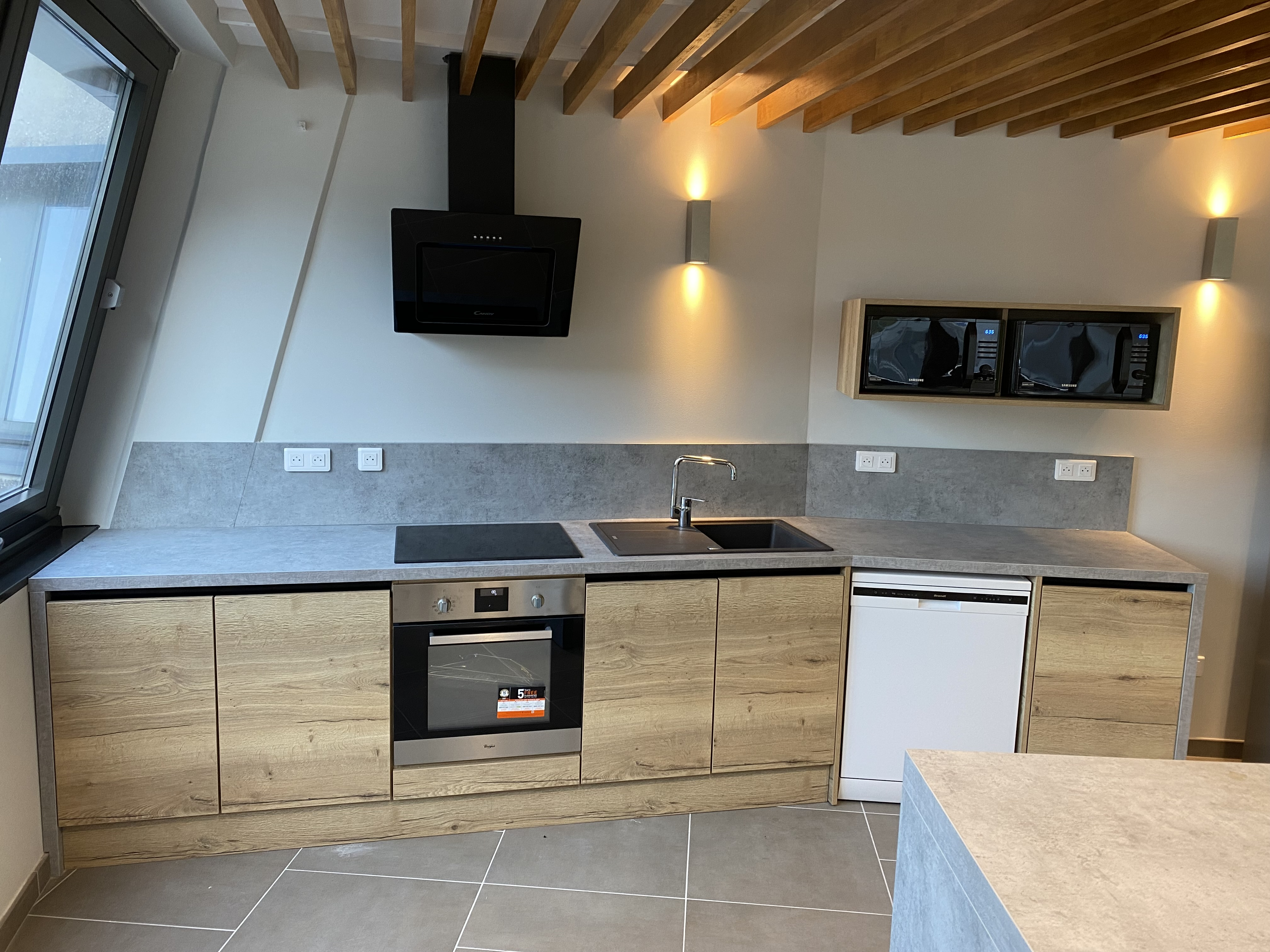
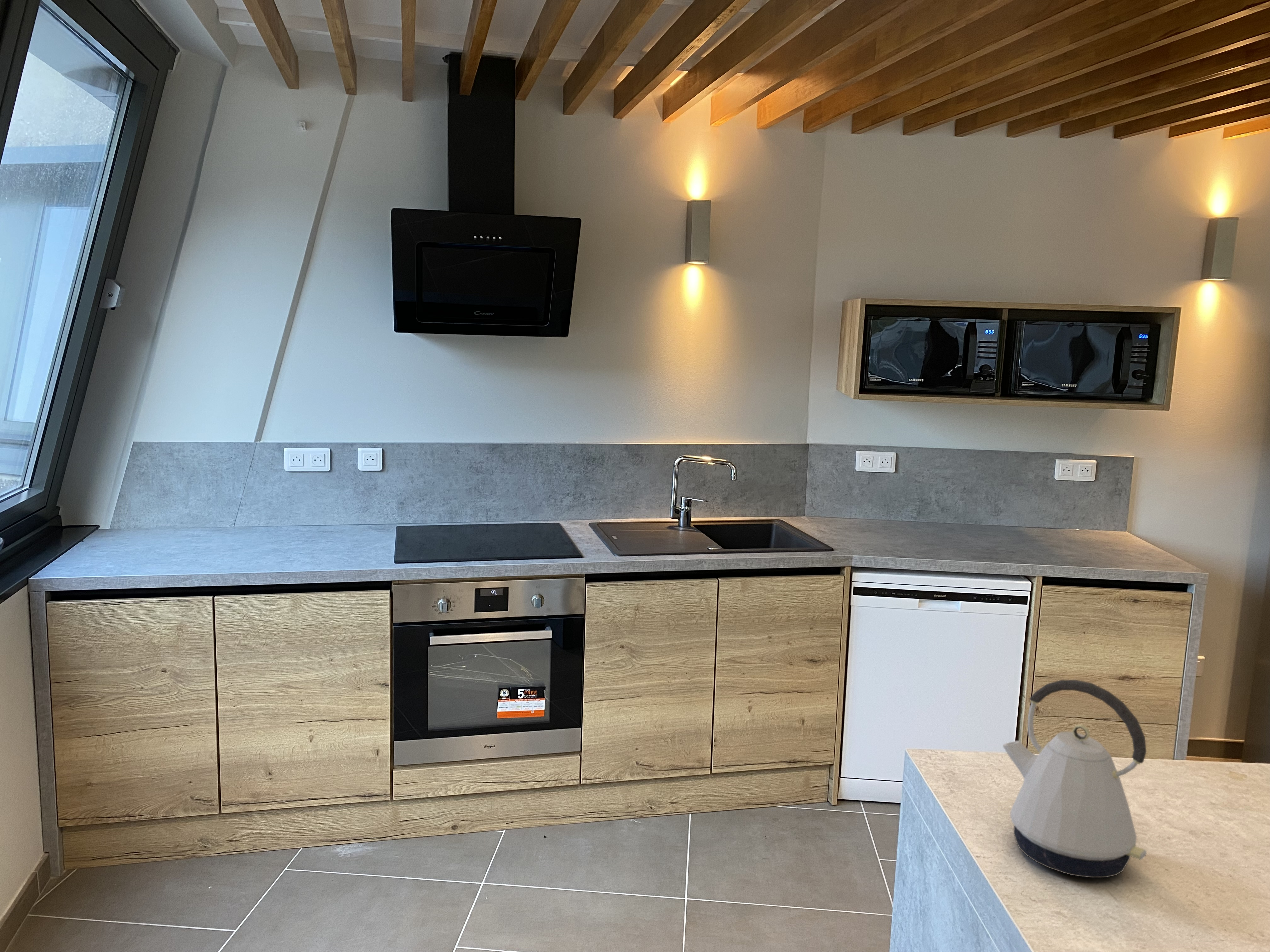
+ kettle (1073, 768)
